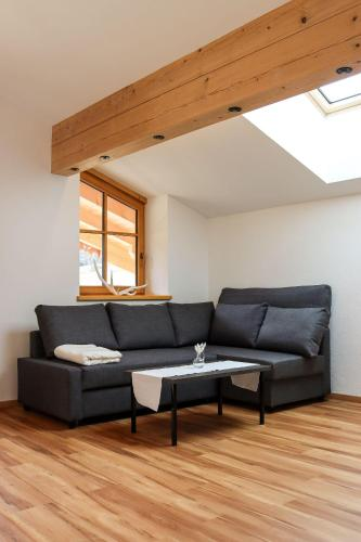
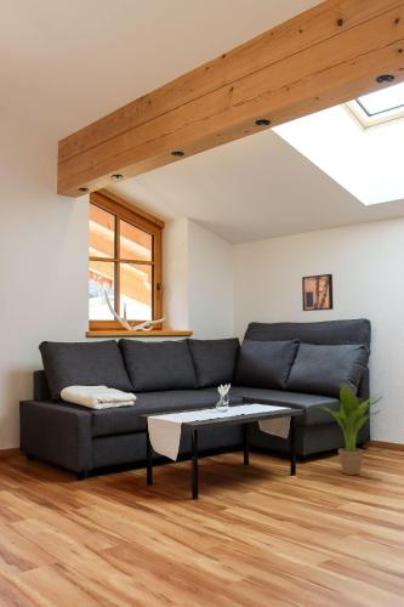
+ potted plant (357, 427)
+ wall art (317, 293)
